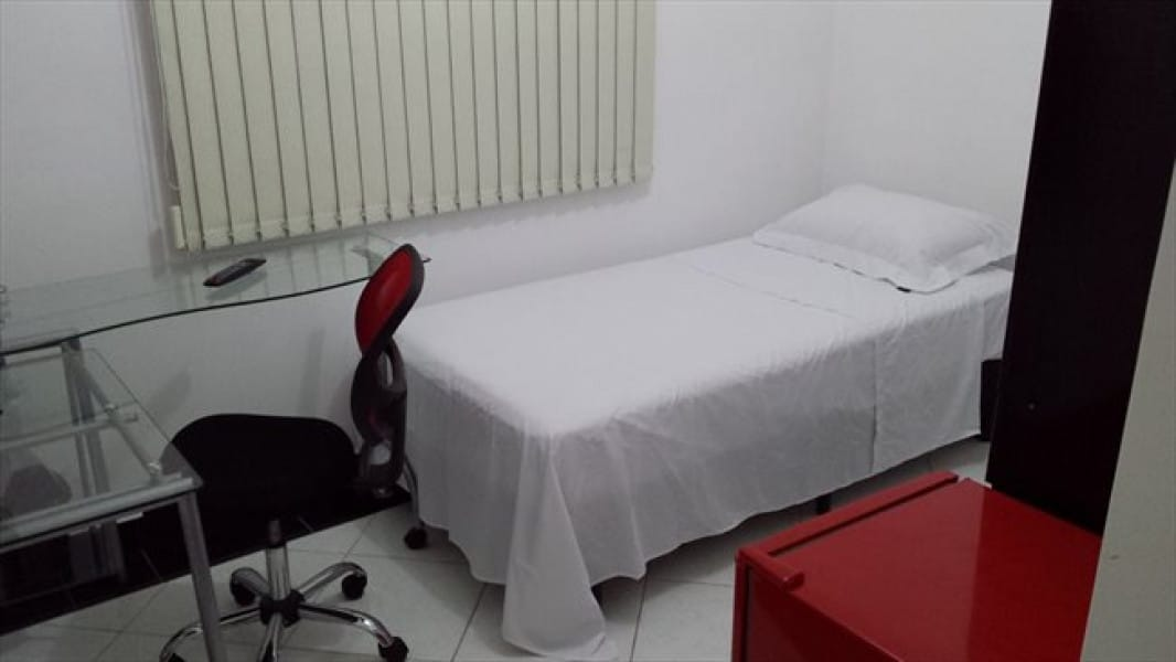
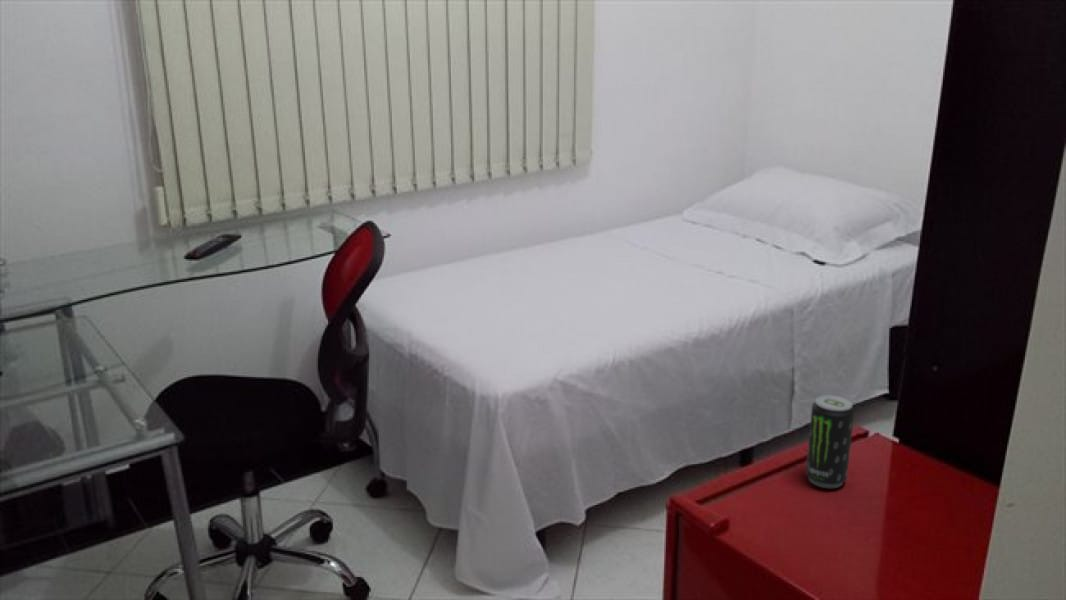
+ beverage can (829, 441)
